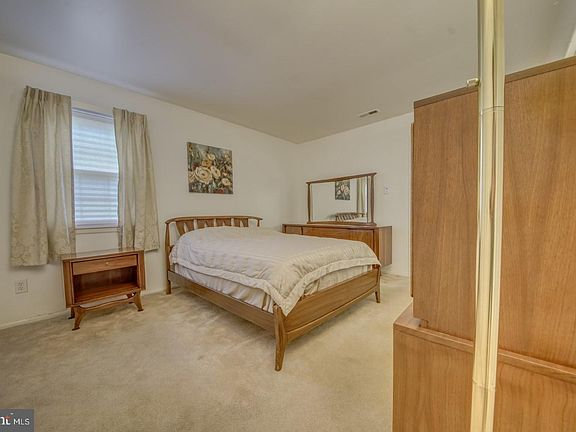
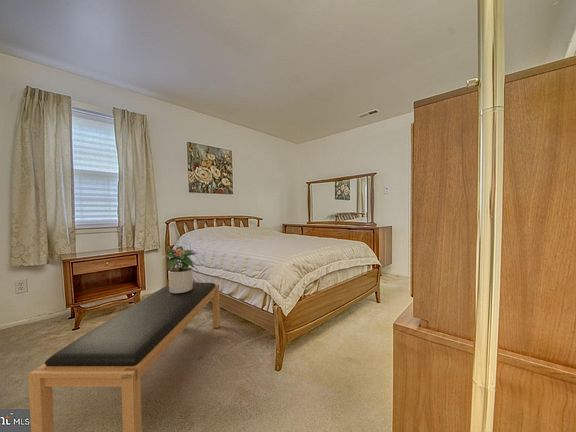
+ bench (159, 336)
+ potted plant (180, 269)
